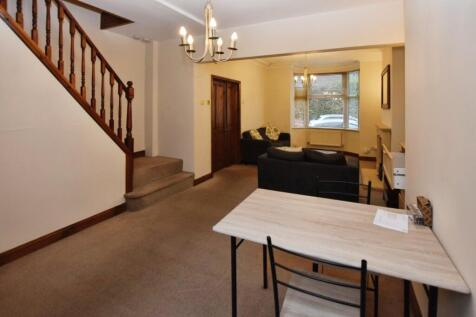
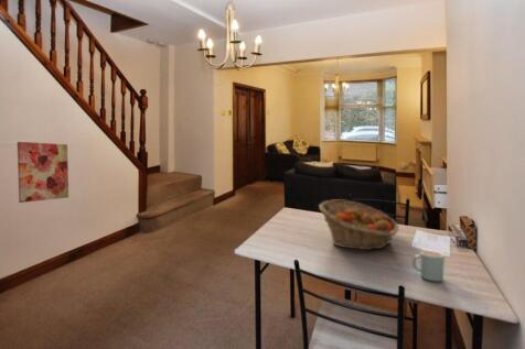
+ wall art (44, 171)
+ mug (427, 264)
+ fruit basket (357, 221)
